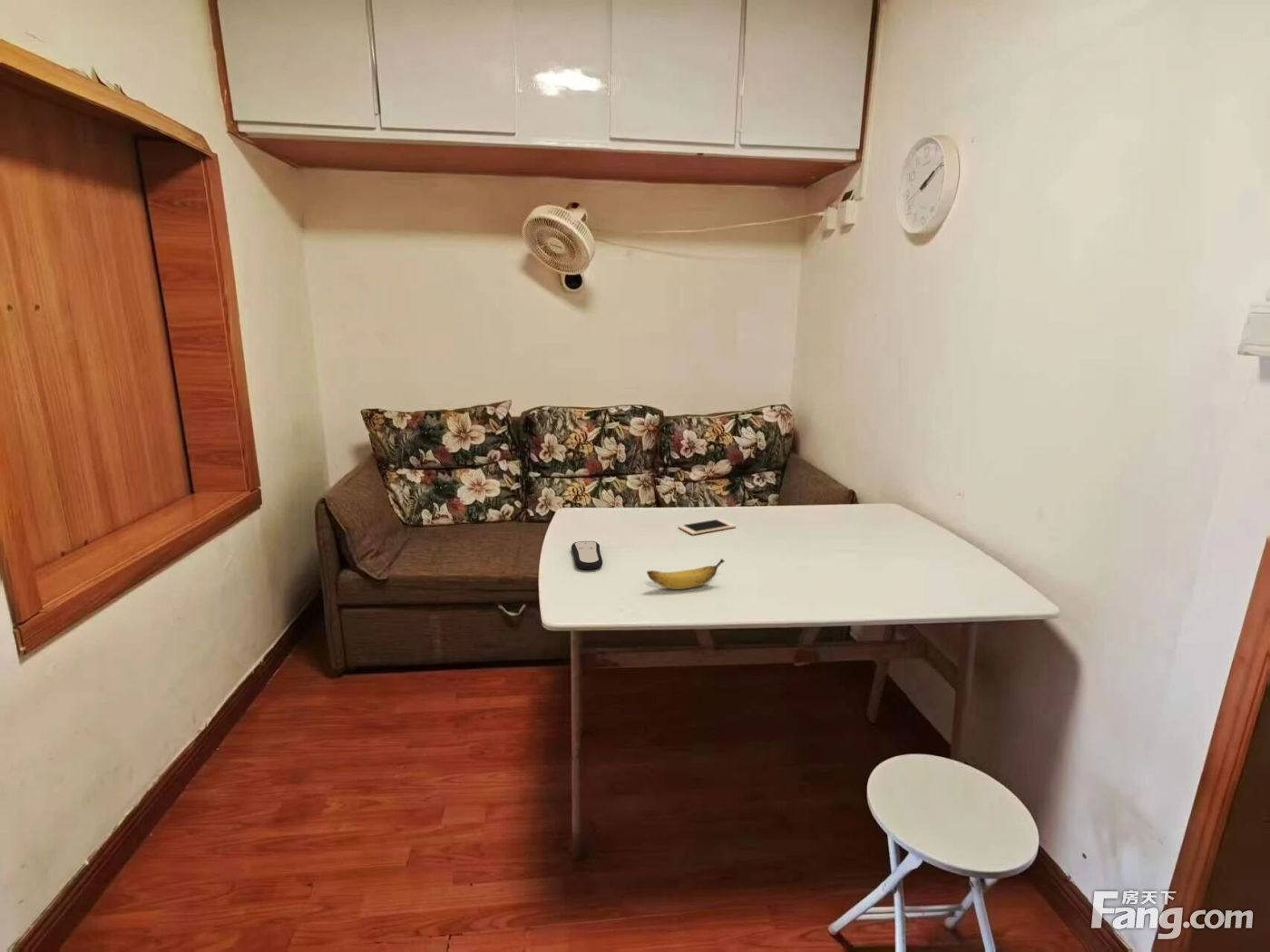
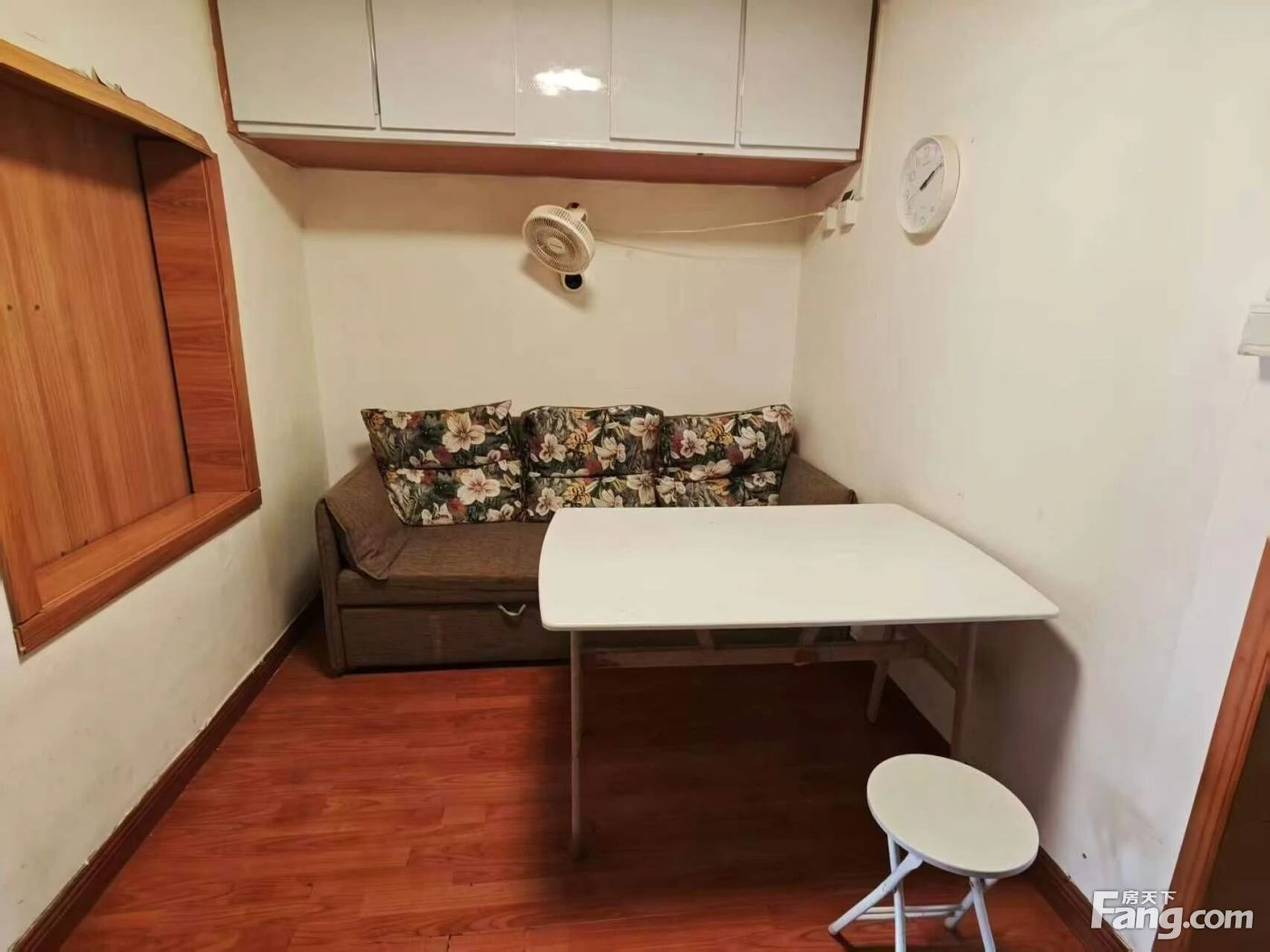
- banana (686, 575)
- remote control (587, 554)
- cell phone (707, 526)
